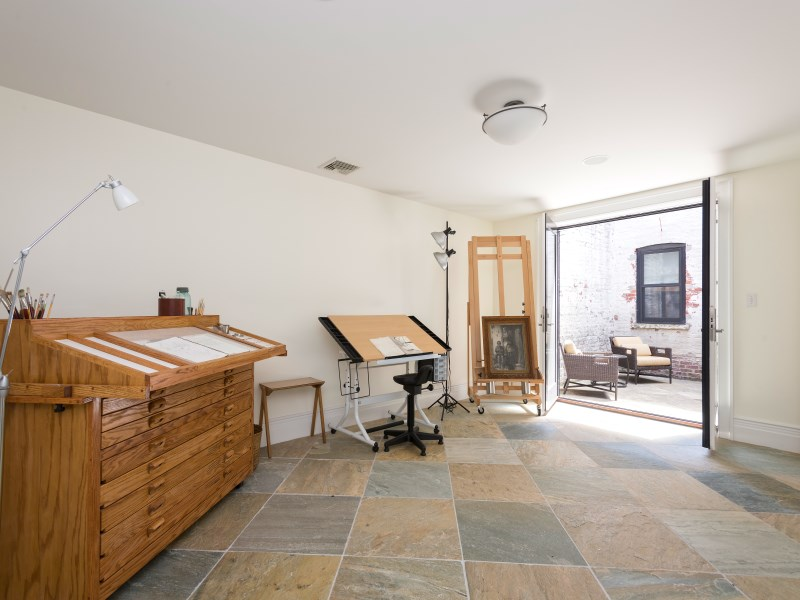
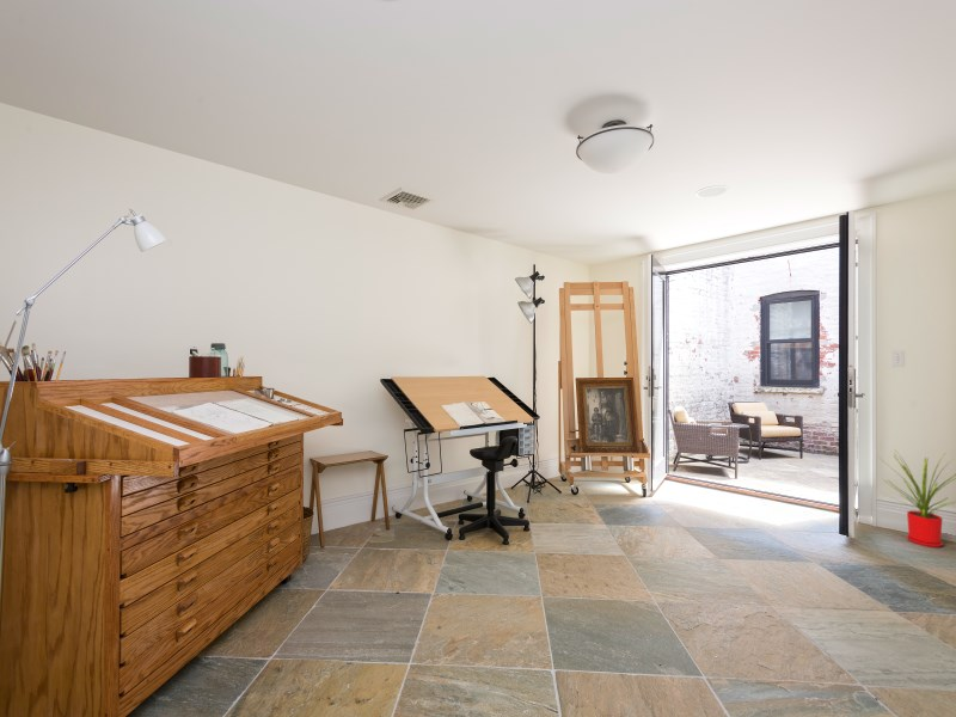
+ house plant (924, 497)
